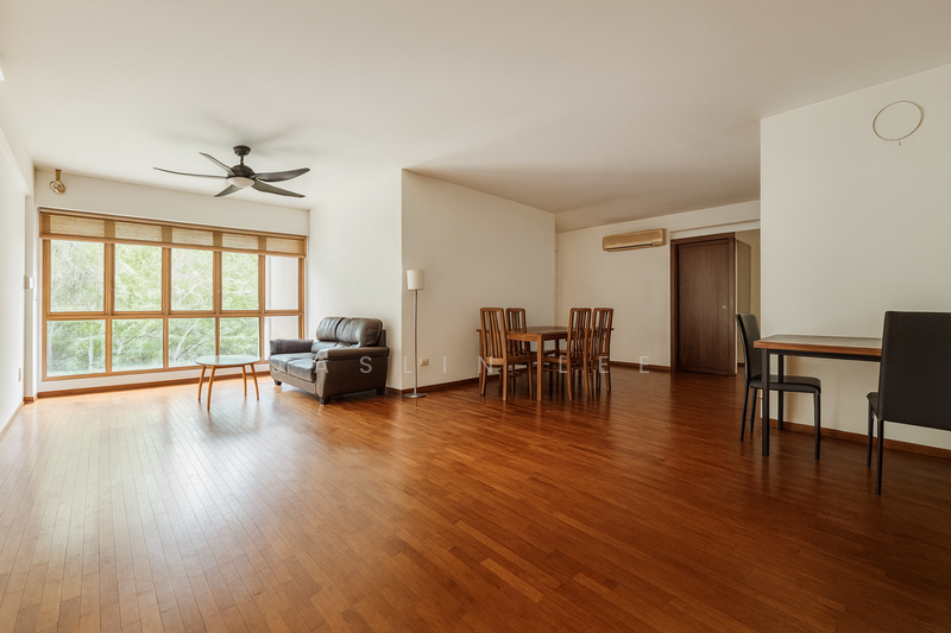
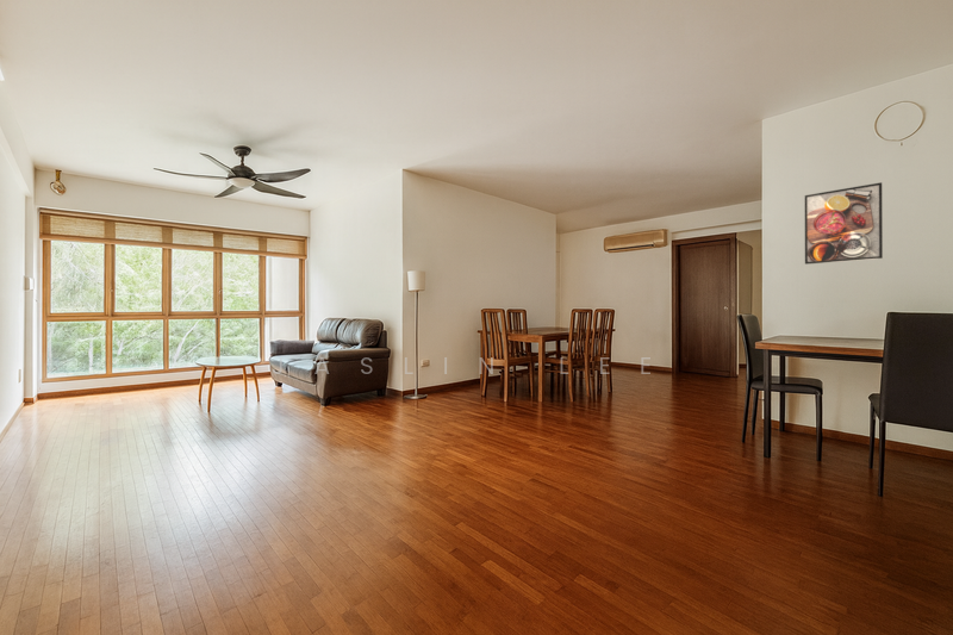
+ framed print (841, 225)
